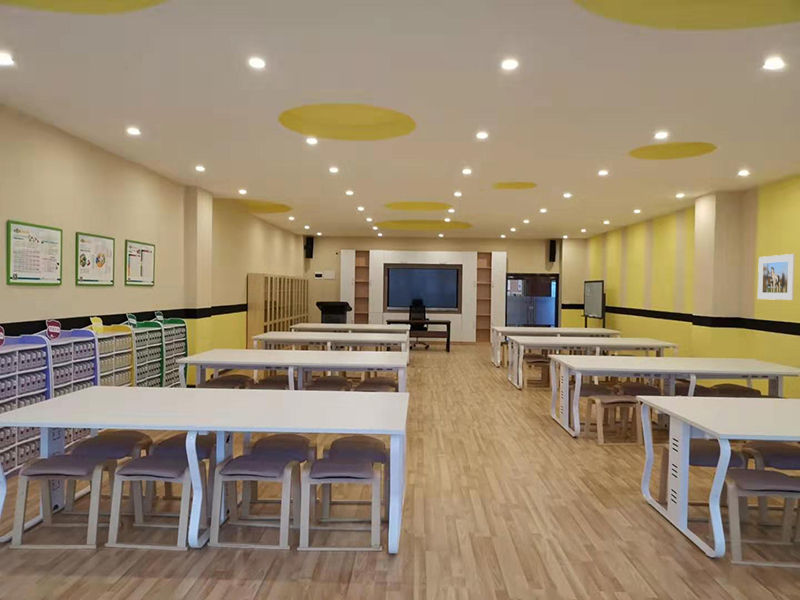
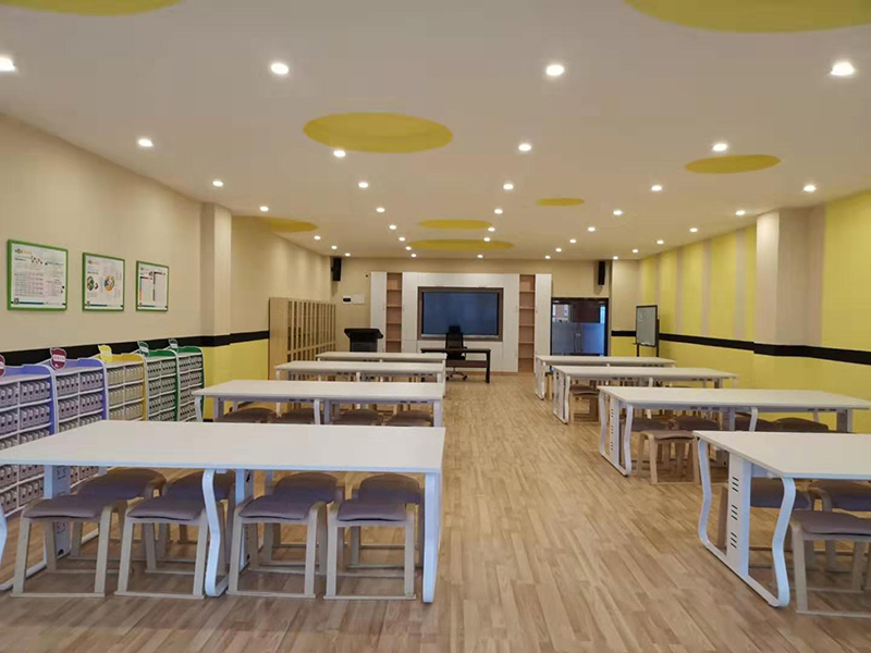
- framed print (775, 277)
